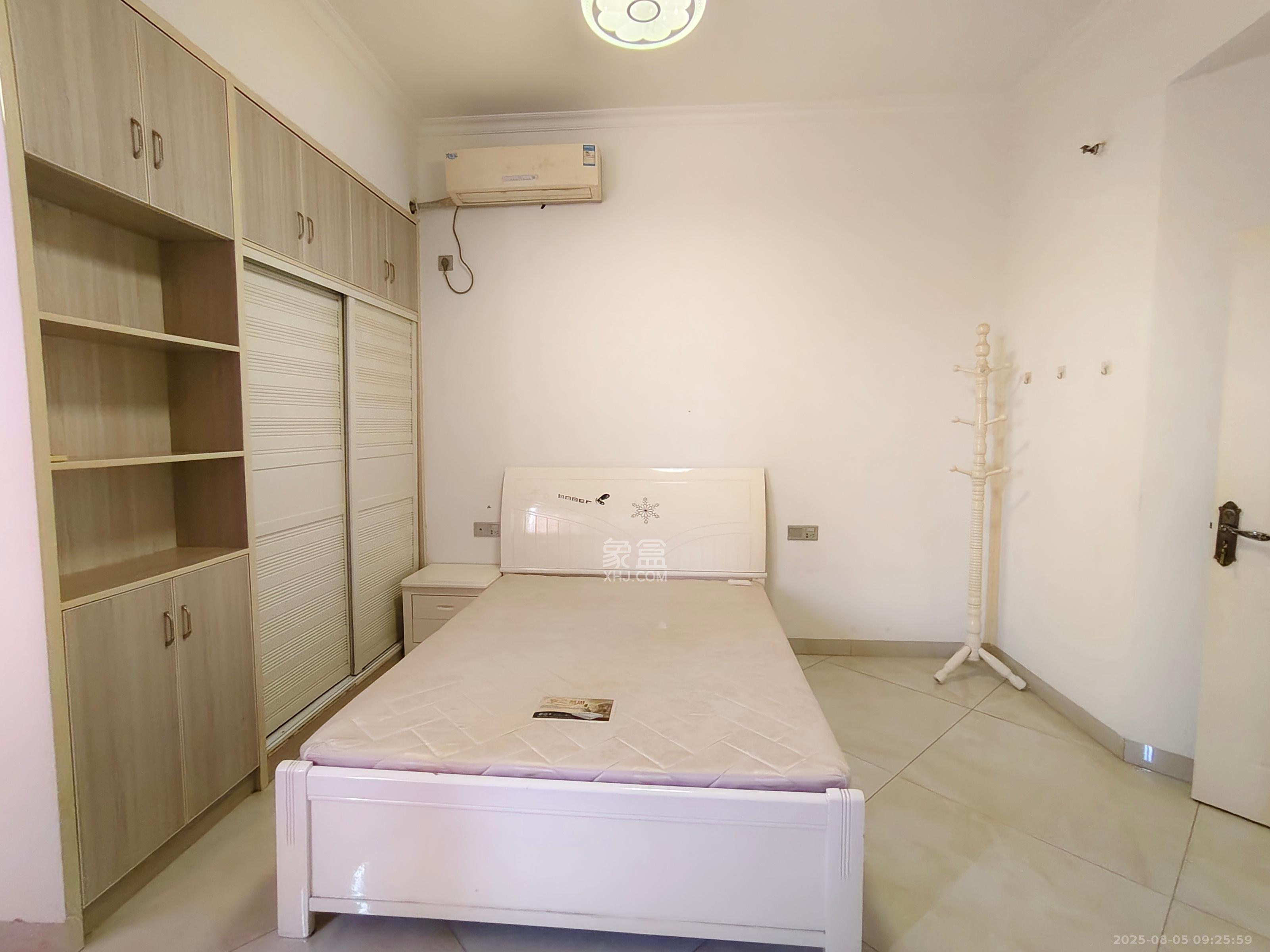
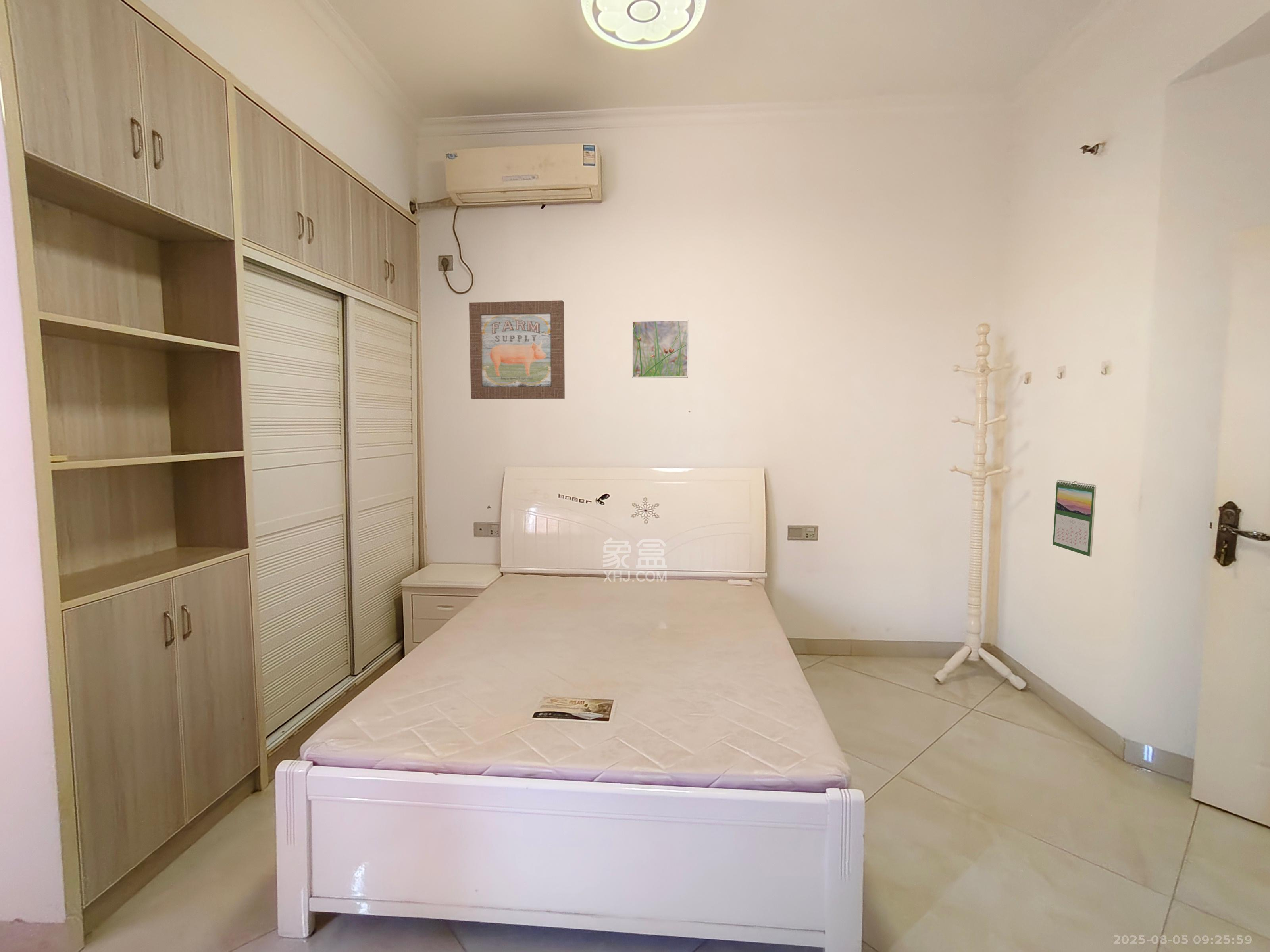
+ calendar (1073, 516)
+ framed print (660, 349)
+ wall art (517, 351)
